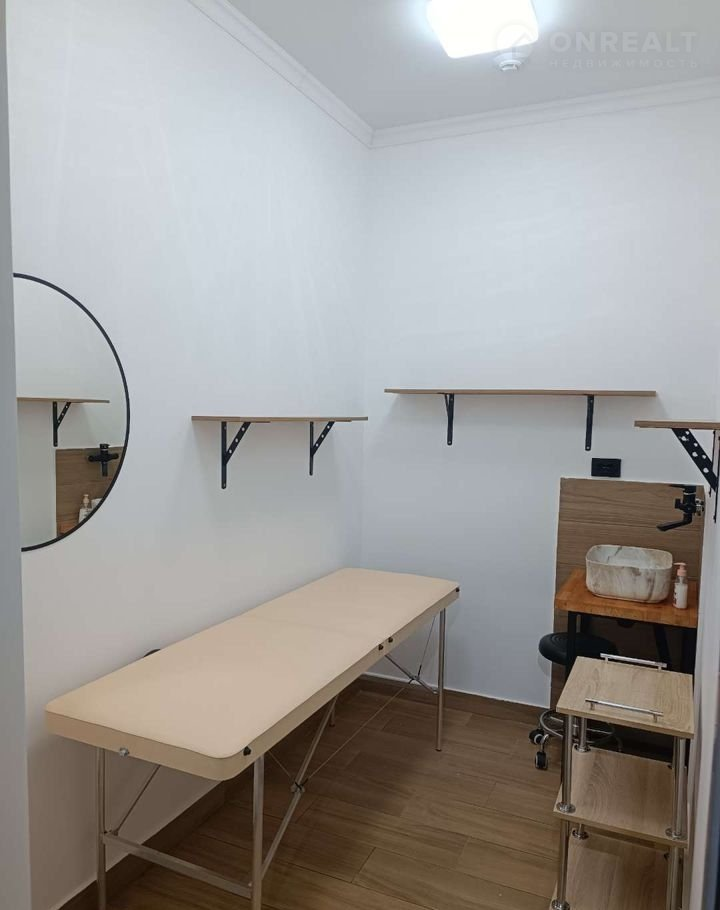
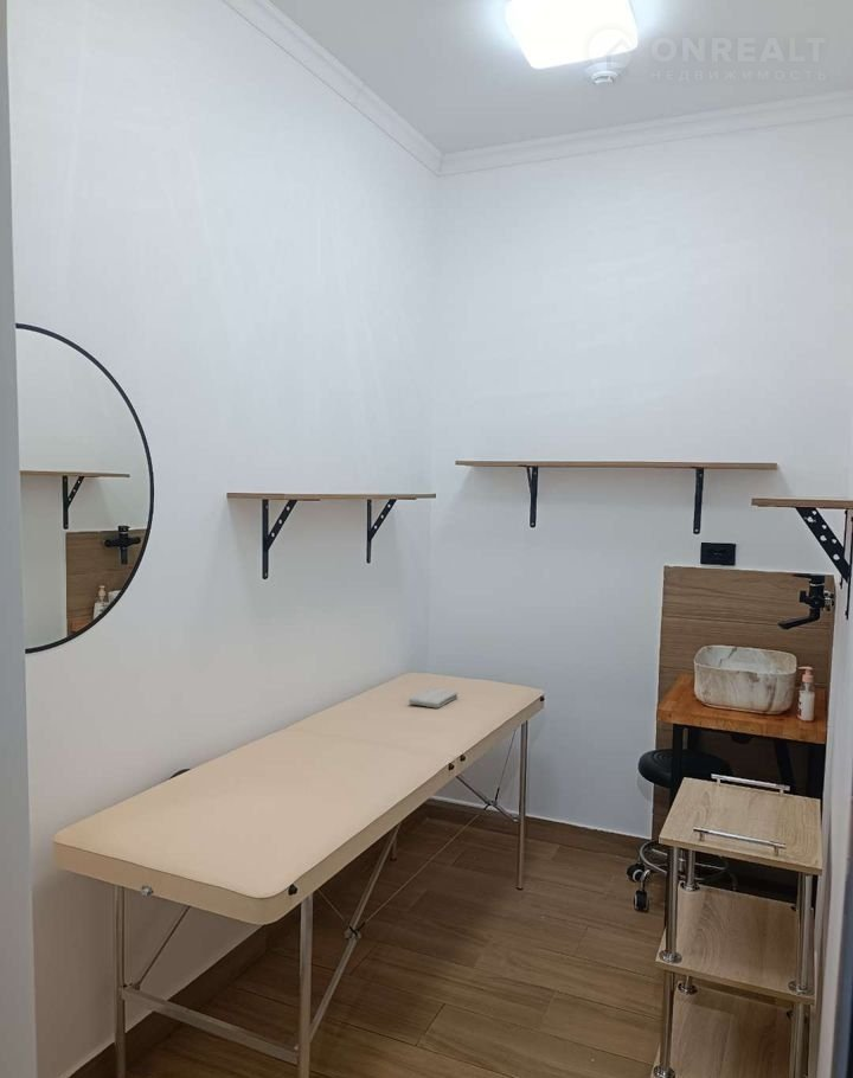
+ washcloth (434, 697)
